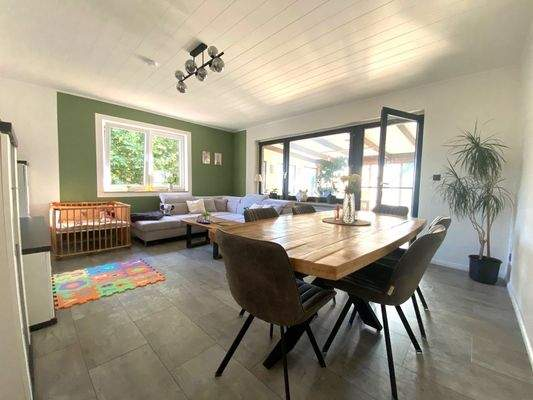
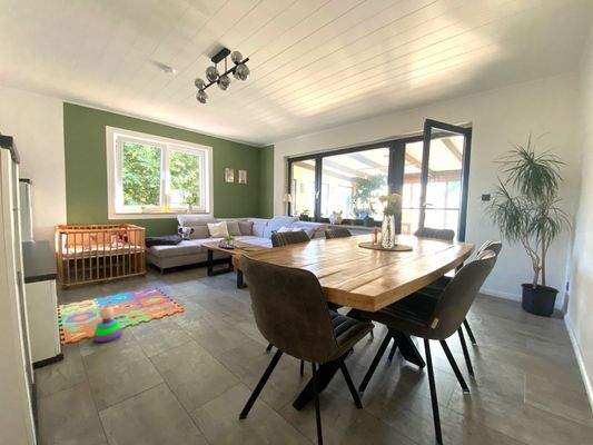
+ stacking toy (108, 322)
